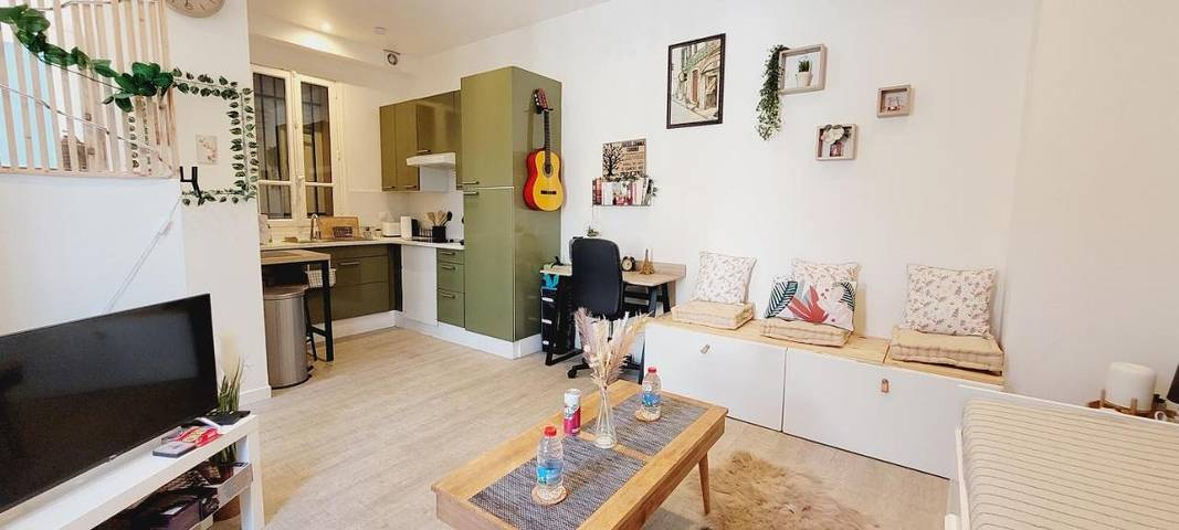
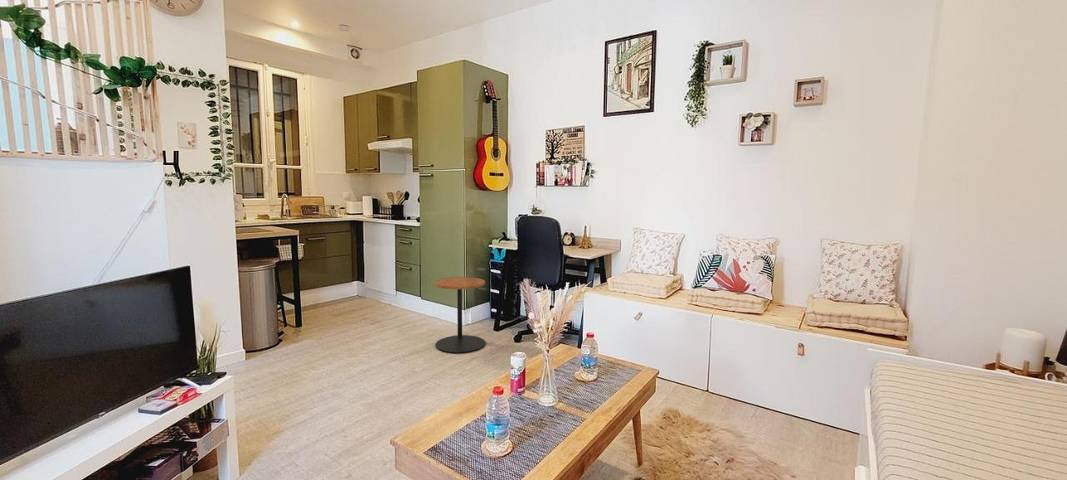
+ side table (460, 313)
